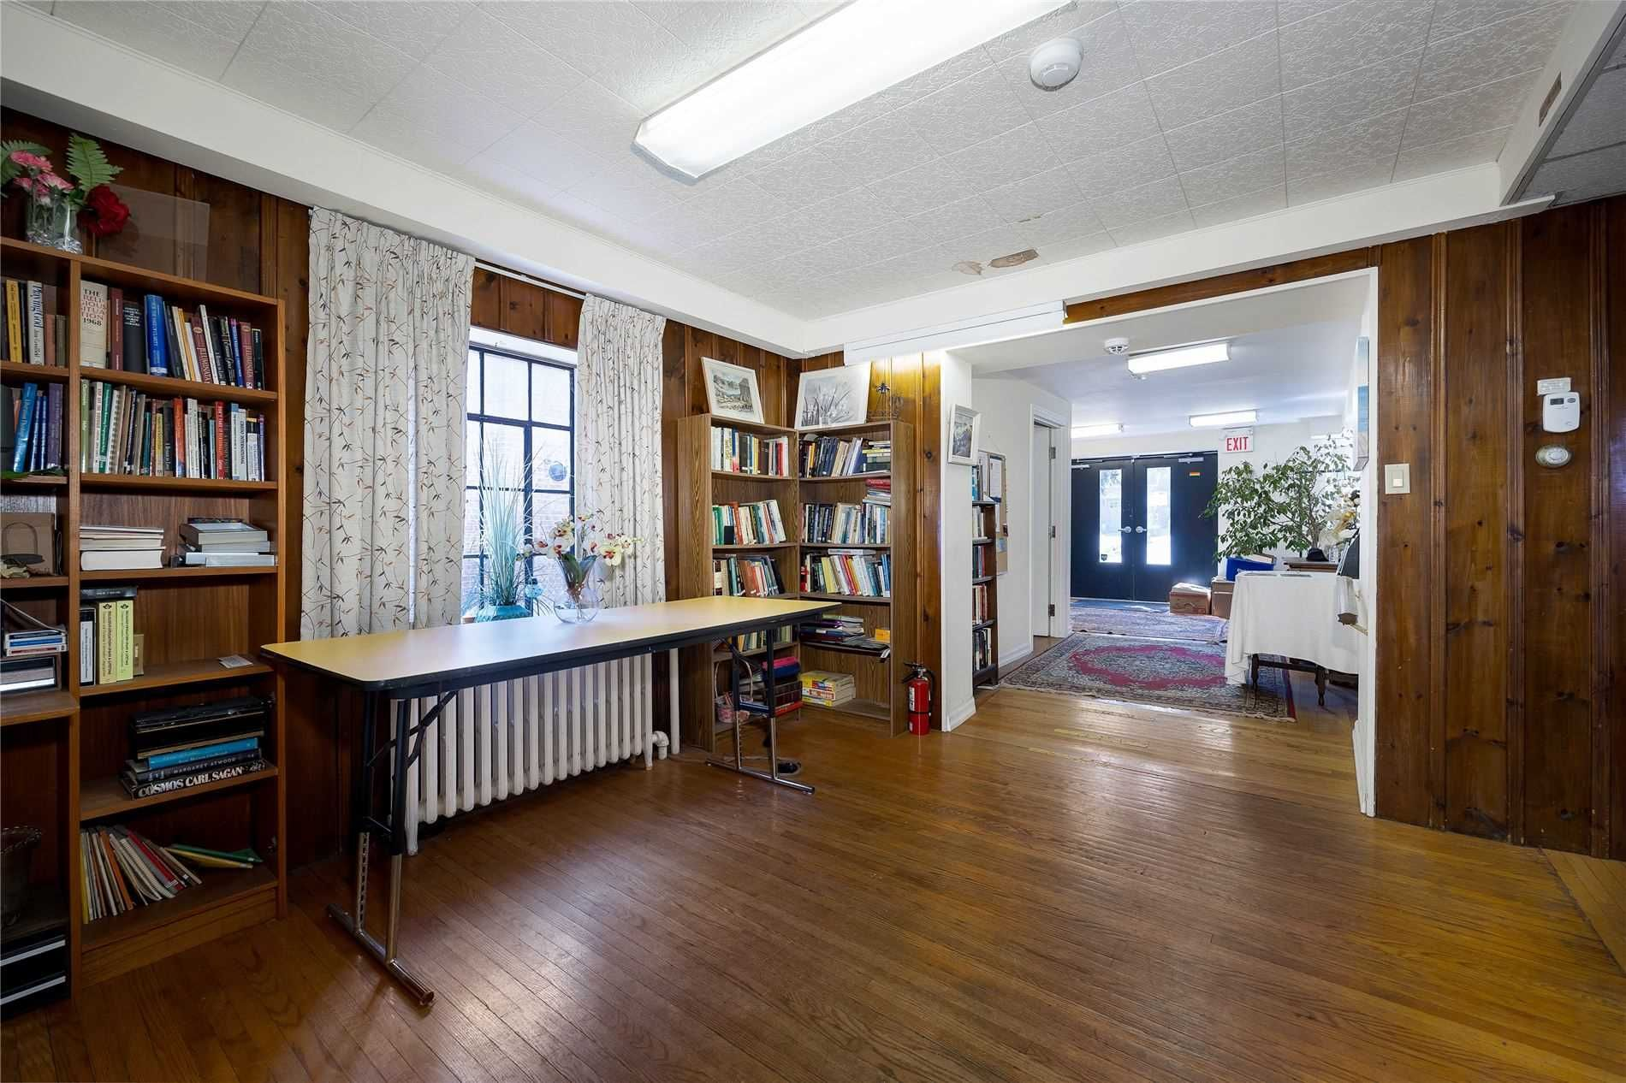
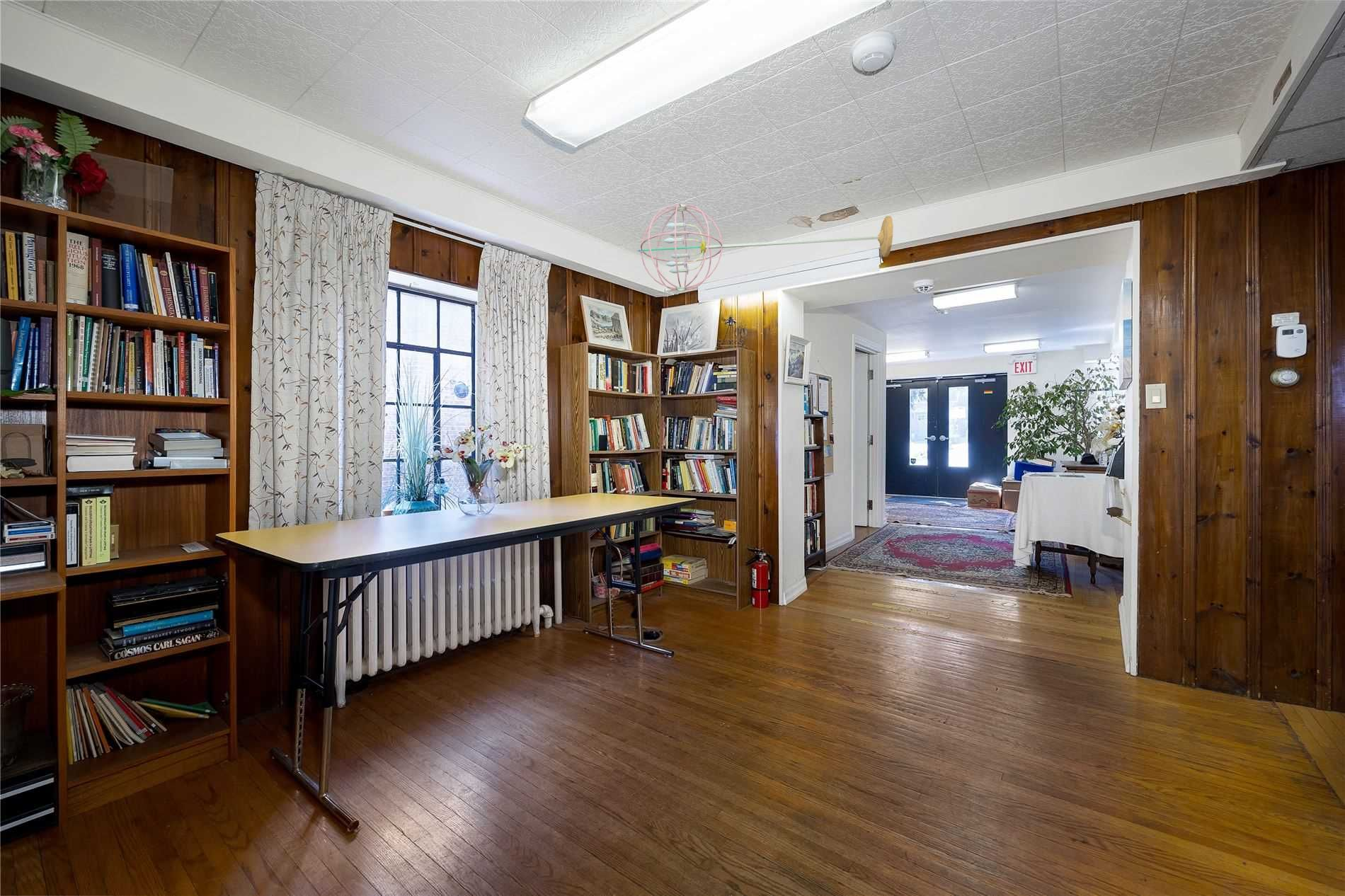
+ ceiling light fixture (758, 243)
